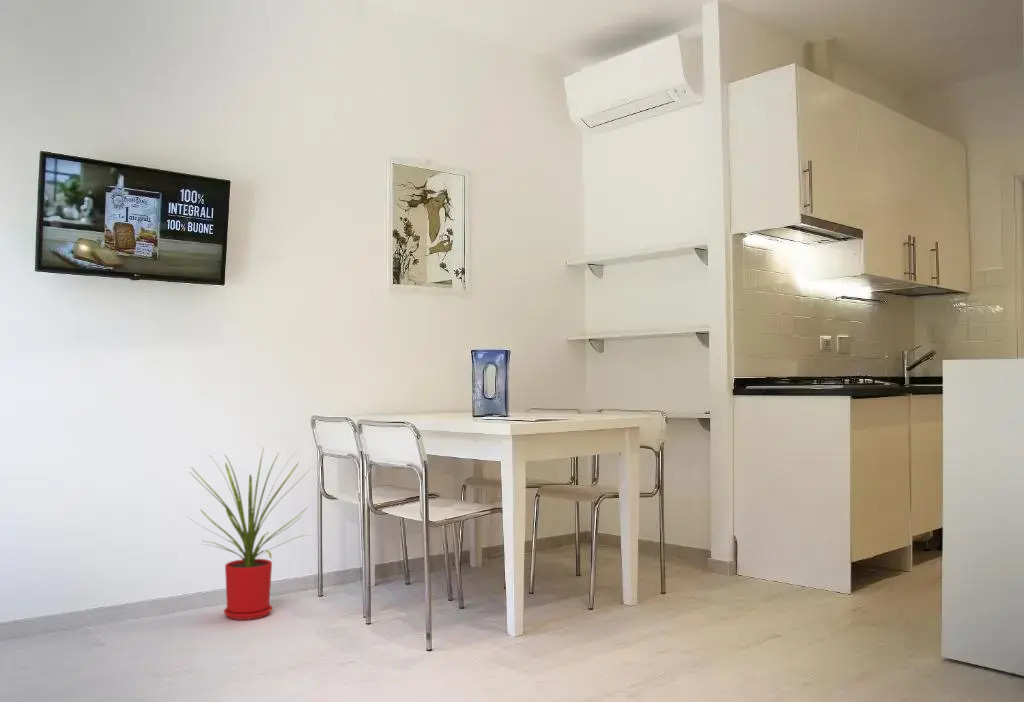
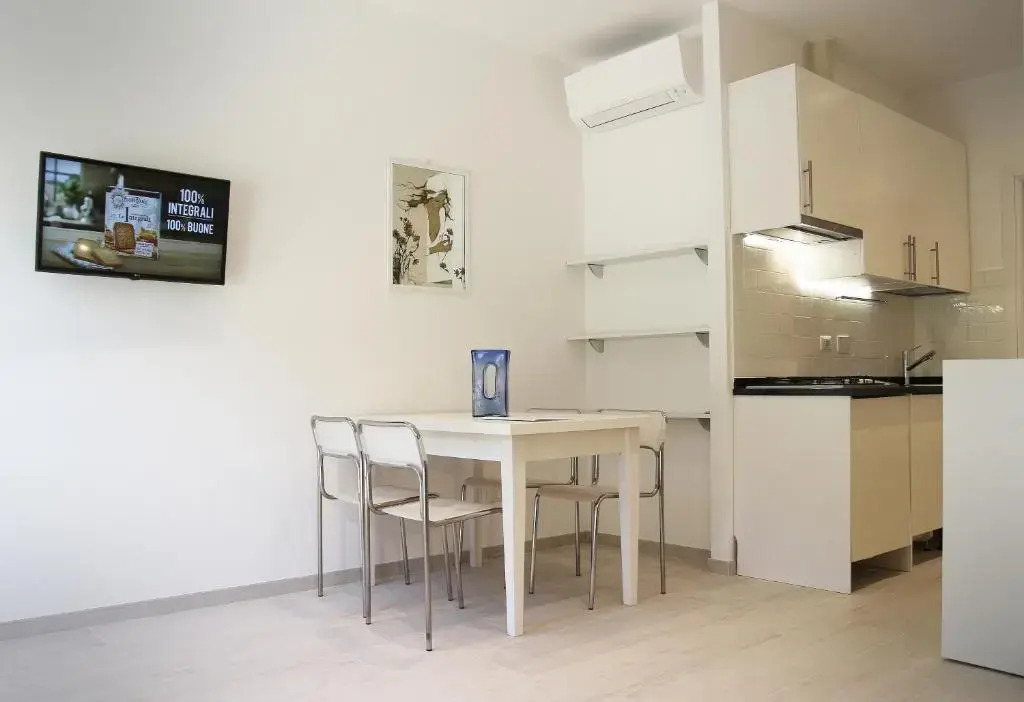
- house plant (248, 531)
